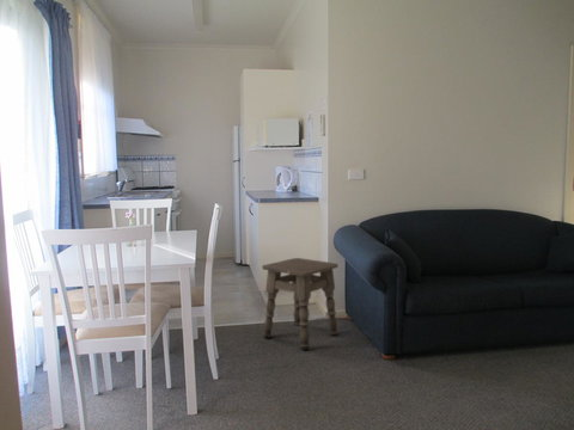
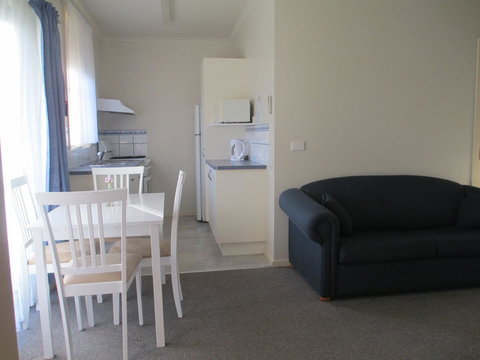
- side table (300, 300)
